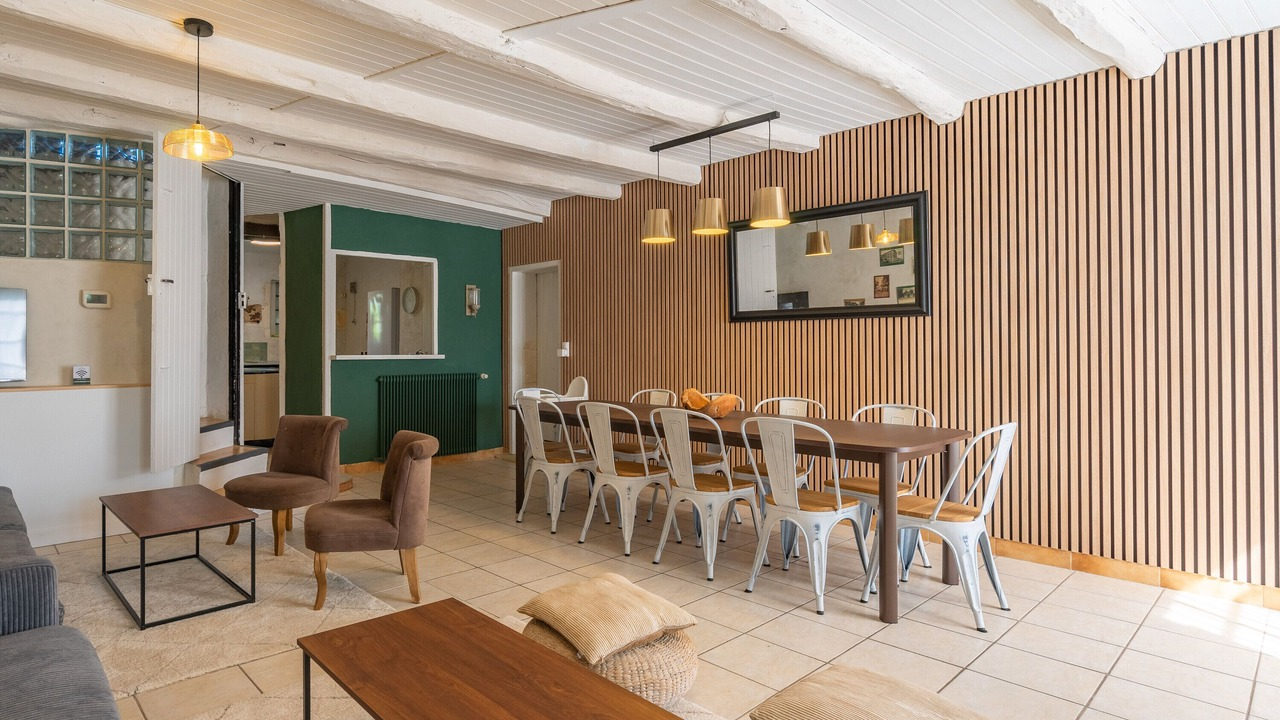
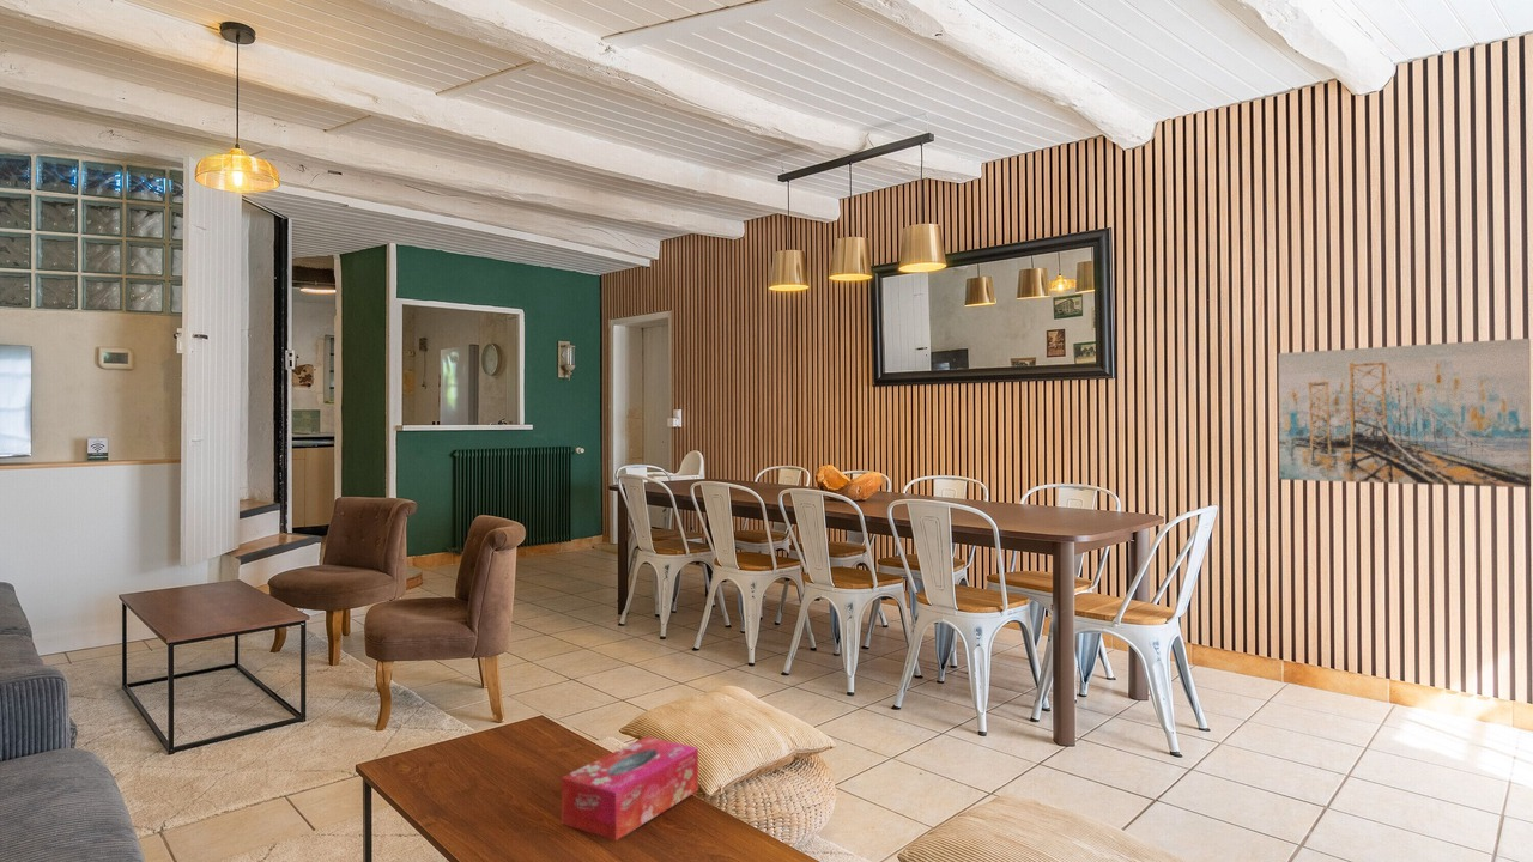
+ wall art (1394, 414)
+ tissue box (632, 784)
